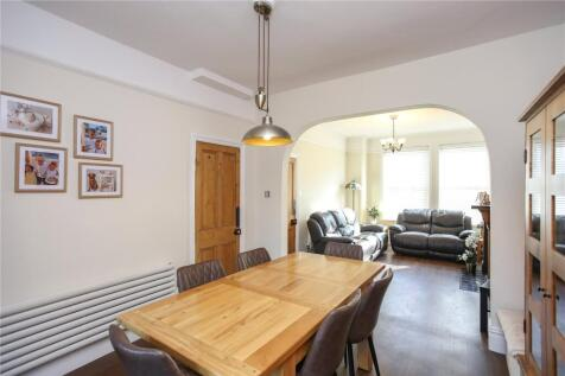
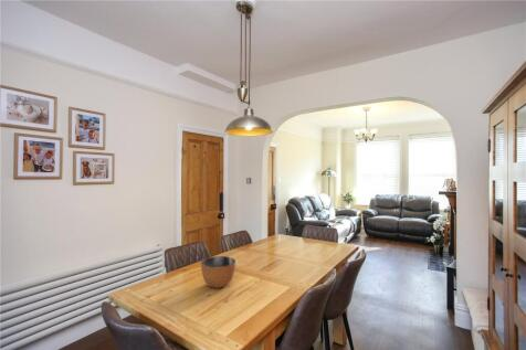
+ bowl (218, 273)
